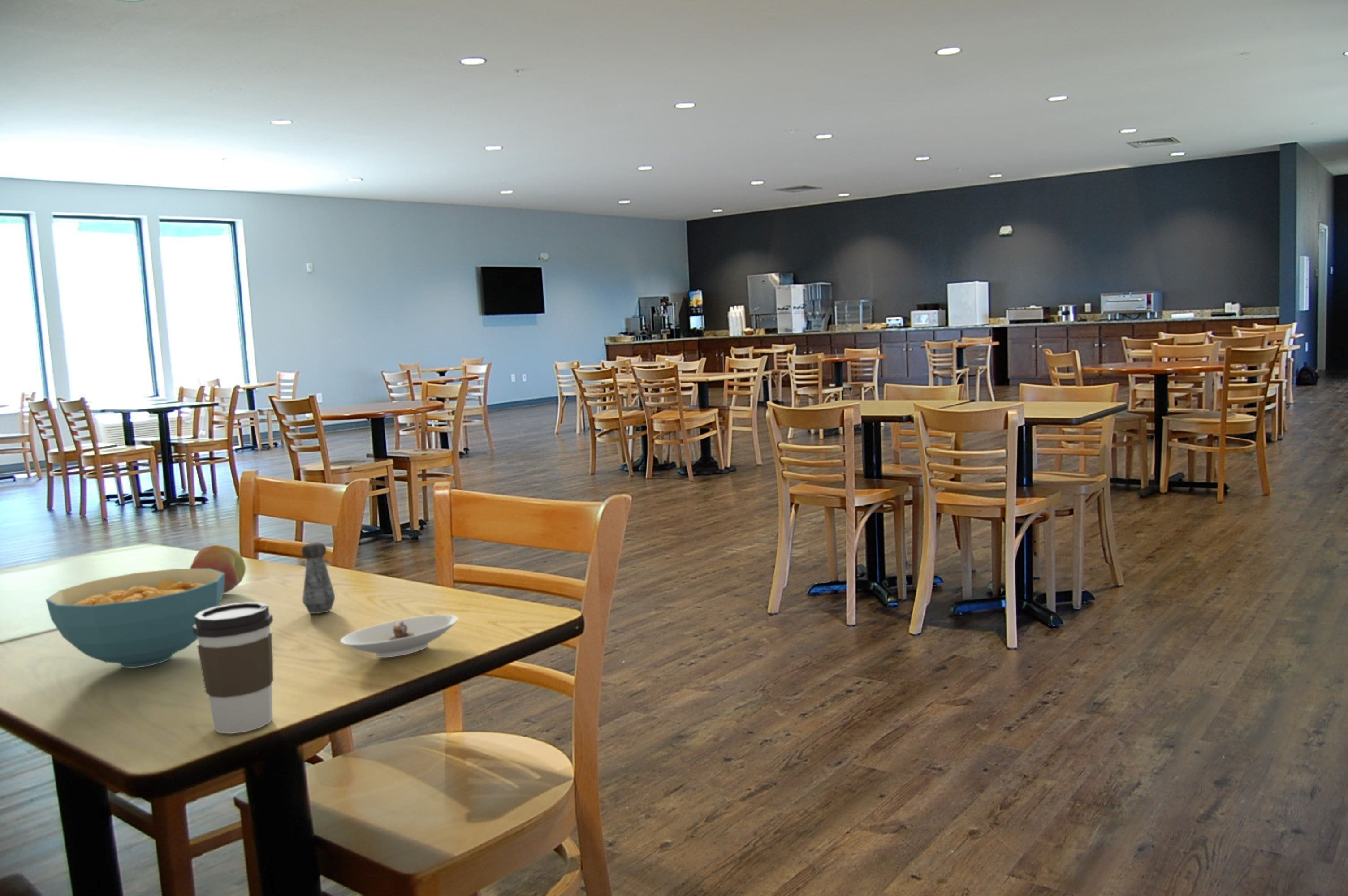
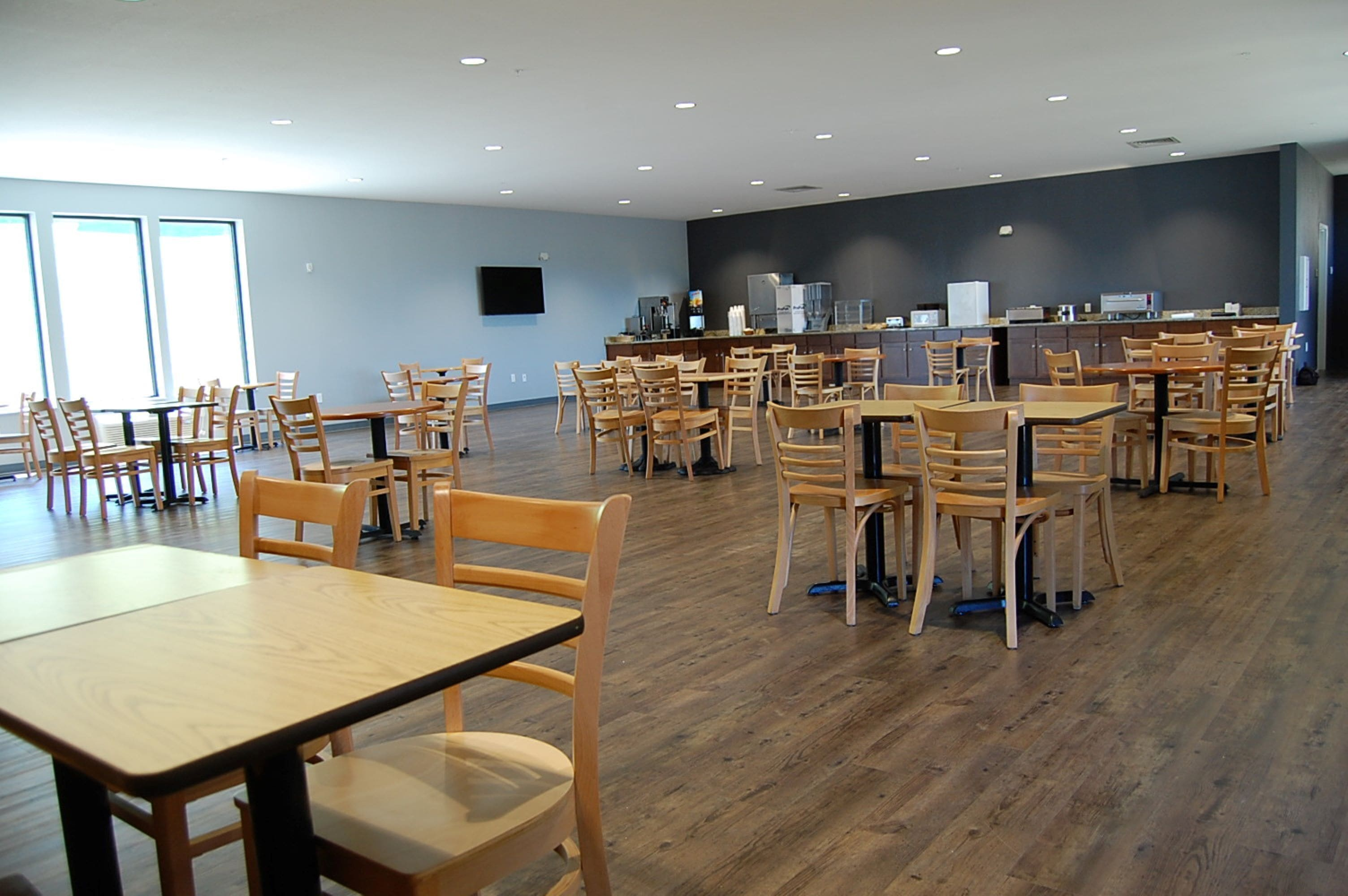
- coffee cup (238, 667)
- cereal bowl (143, 623)
- salt shaker (317, 577)
- fruit (216, 569)
- saucer (402, 637)
